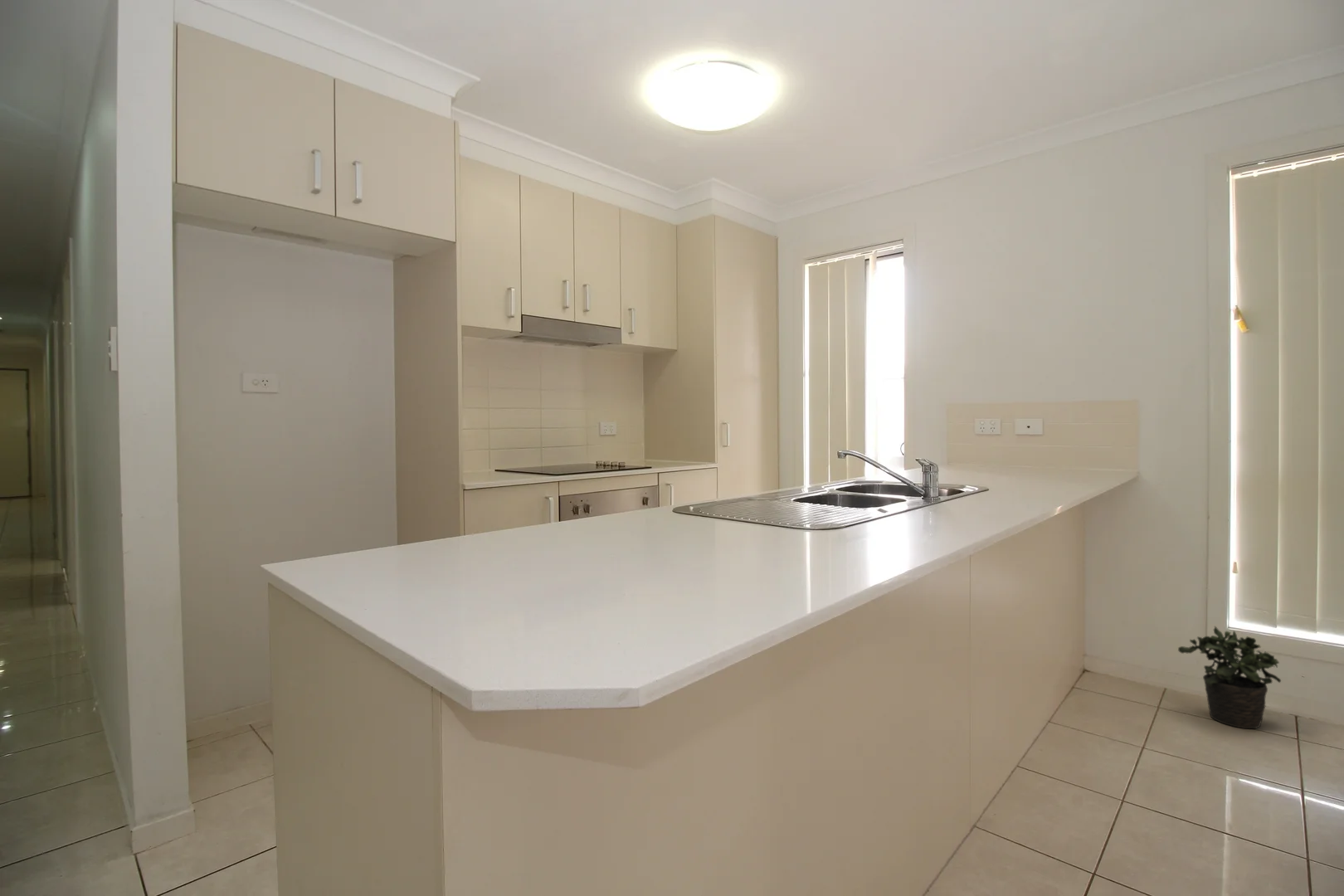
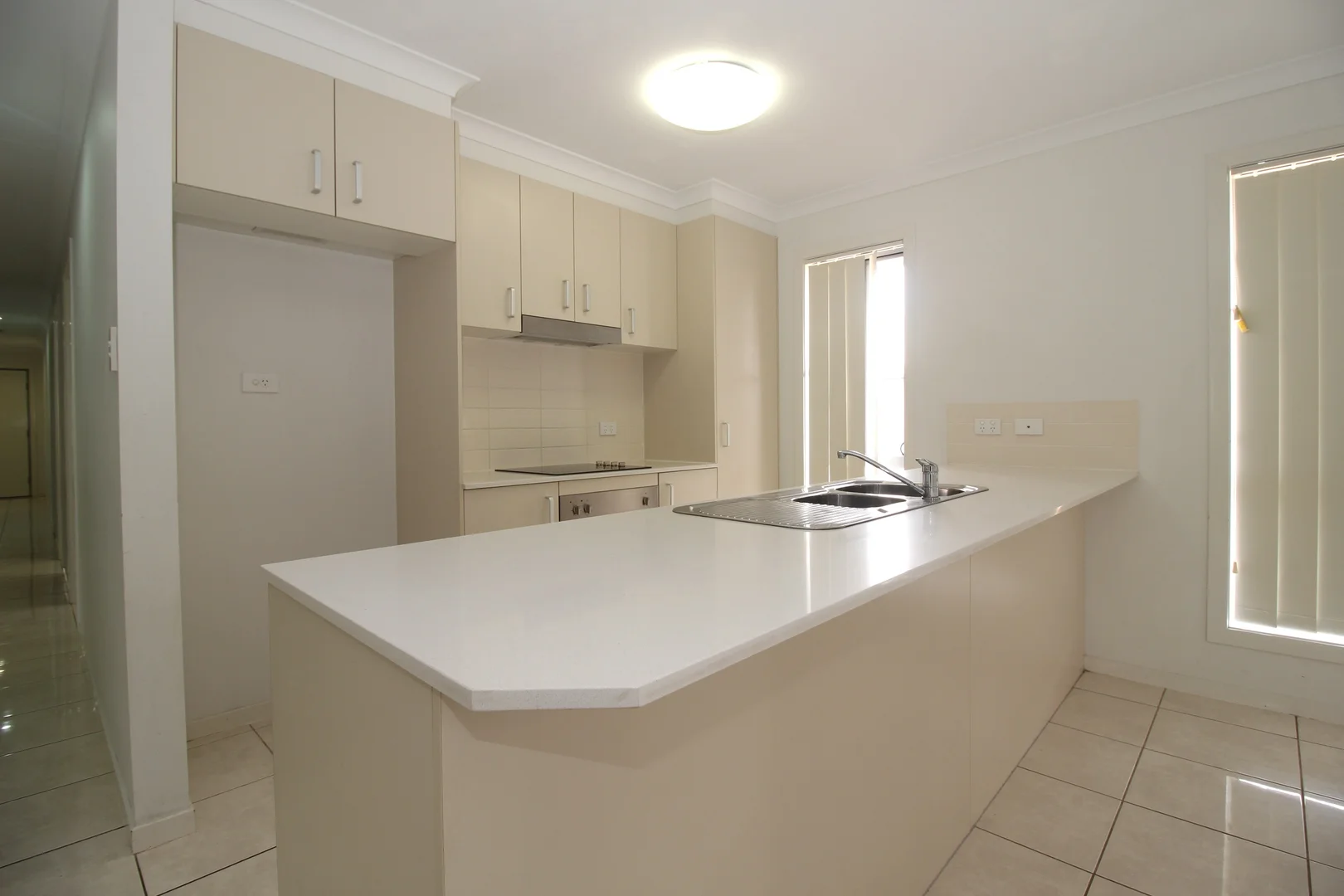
- potted plant (1229, 673)
